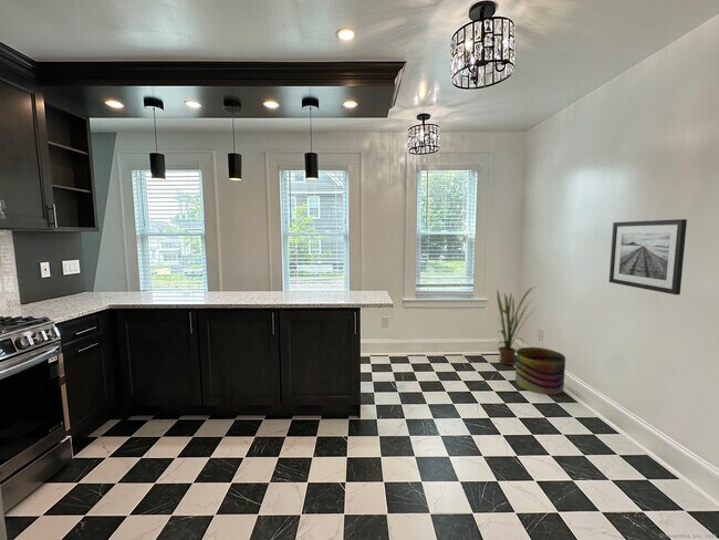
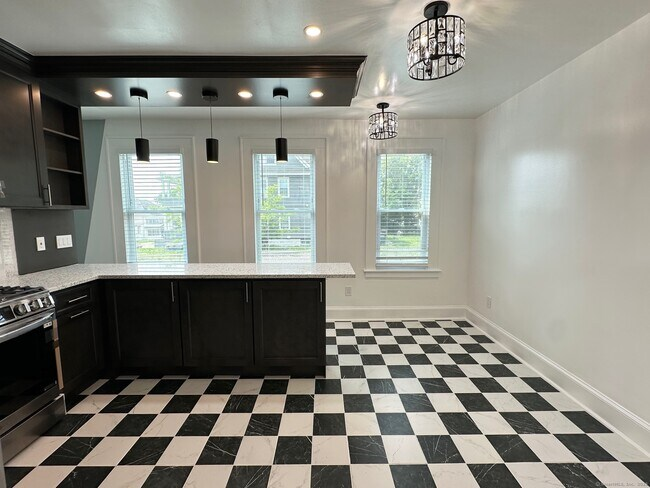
- wall art (643, 255)
- house plant (511, 324)
- basket (539, 368)
